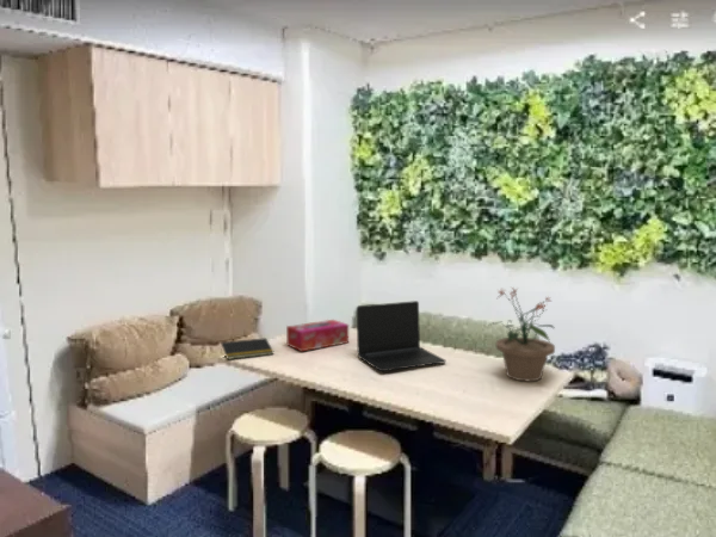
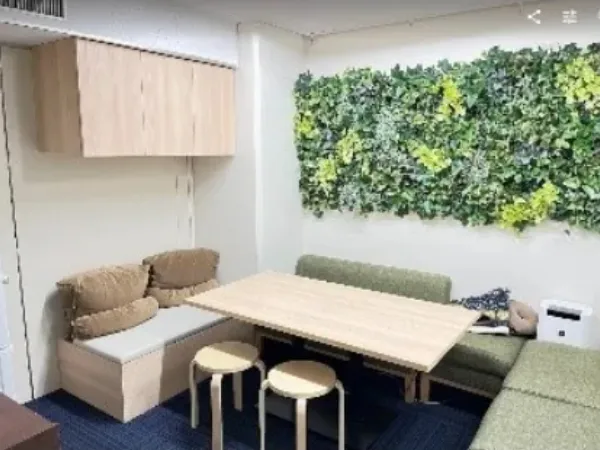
- laptop (400, 334)
- potted plant (521, 332)
- tissue box (317, 334)
- notepad (247, 347)
